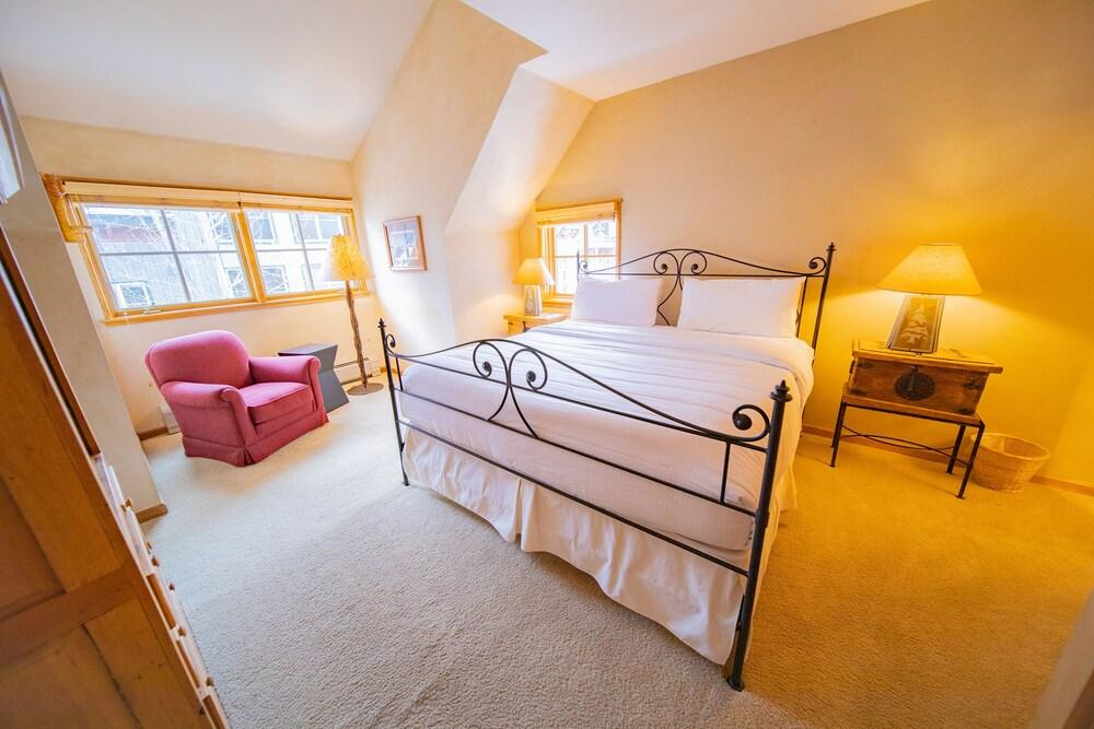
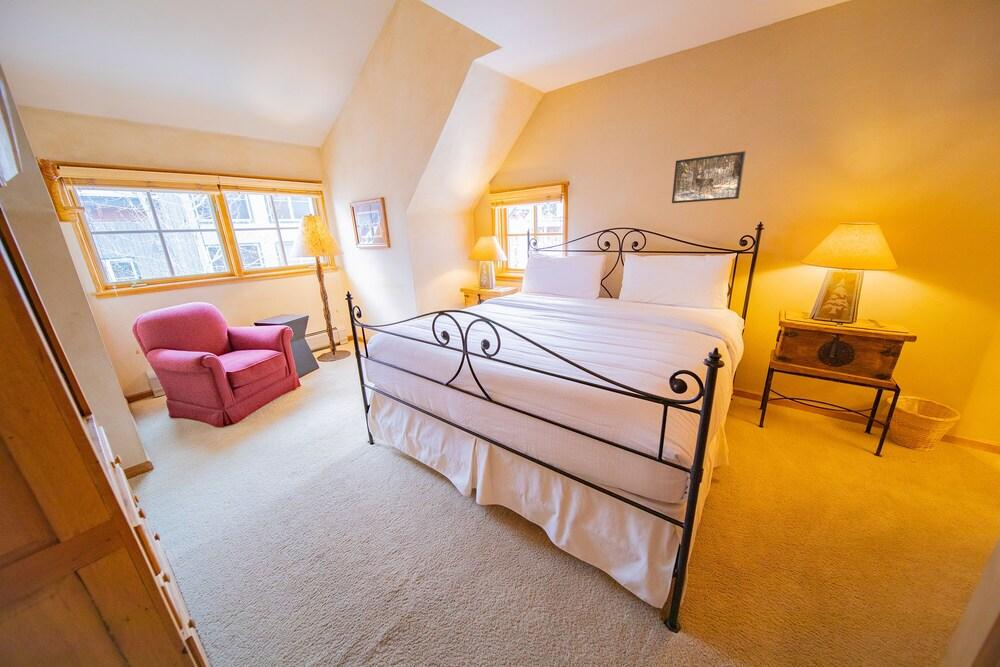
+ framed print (706, 179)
